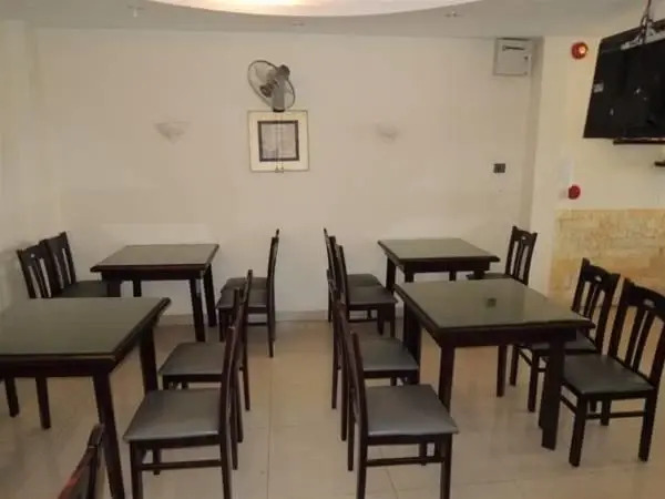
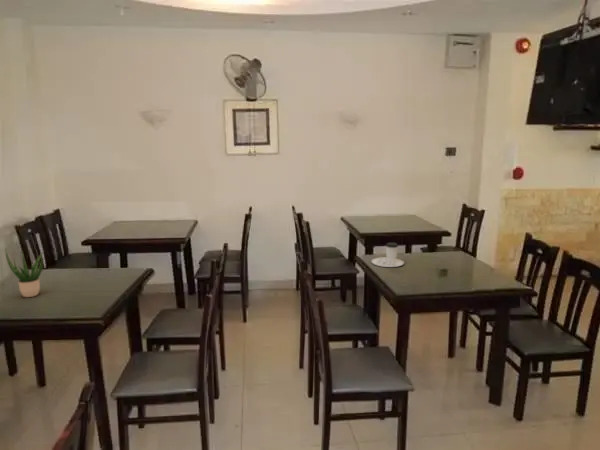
+ coffee cup (387, 253)
+ potted plant (27, 271)
